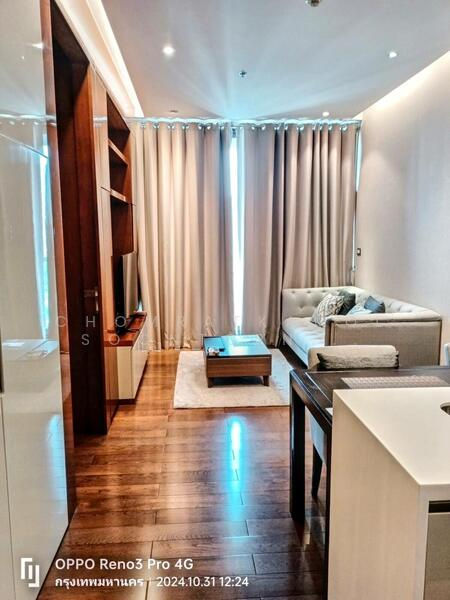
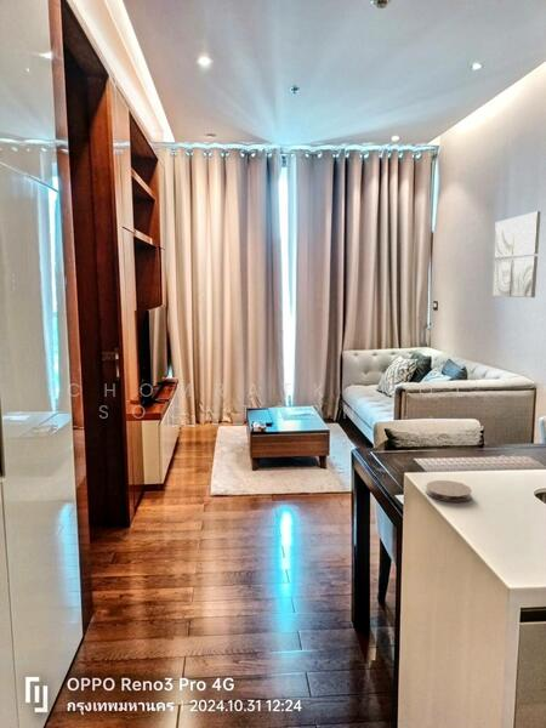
+ wall art (513, 256)
+ coaster (448, 490)
